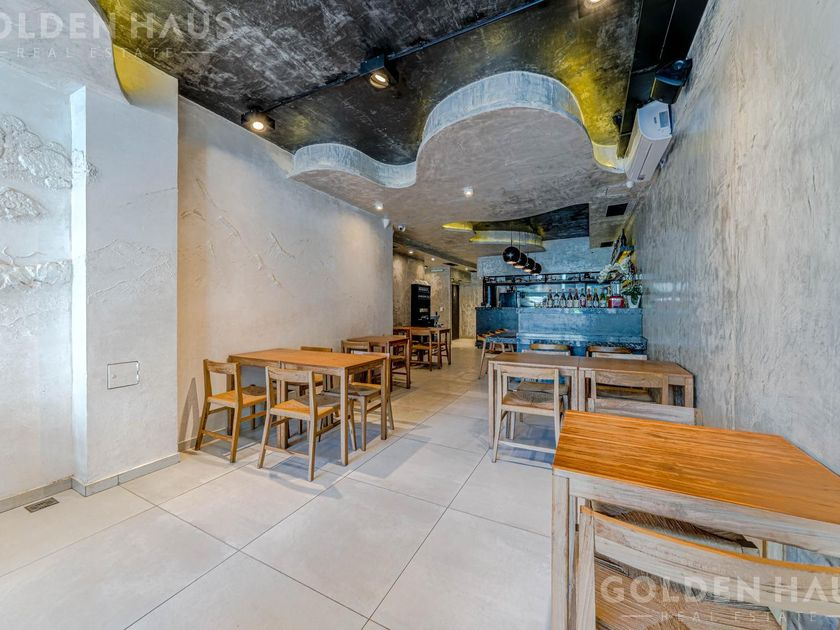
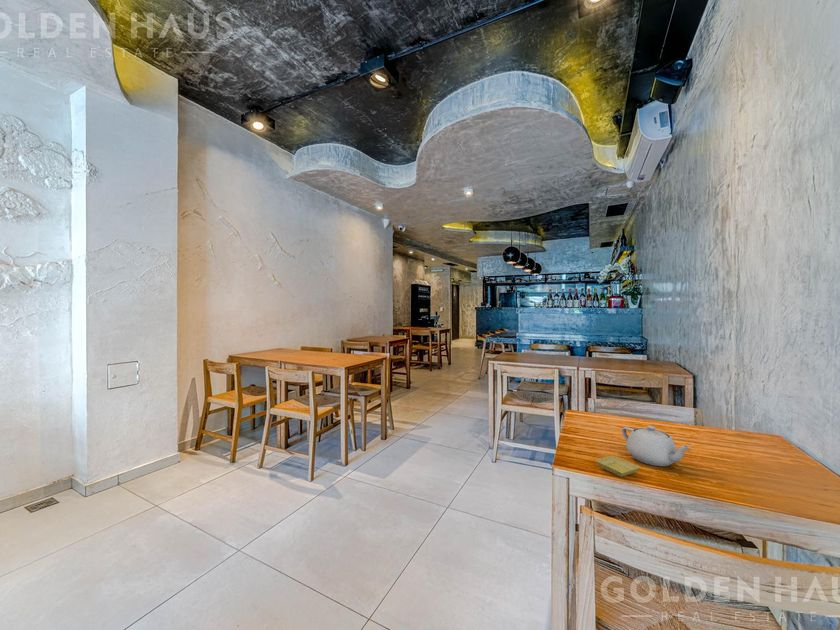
+ teapot (653, 443)
+ saucer (617, 466)
